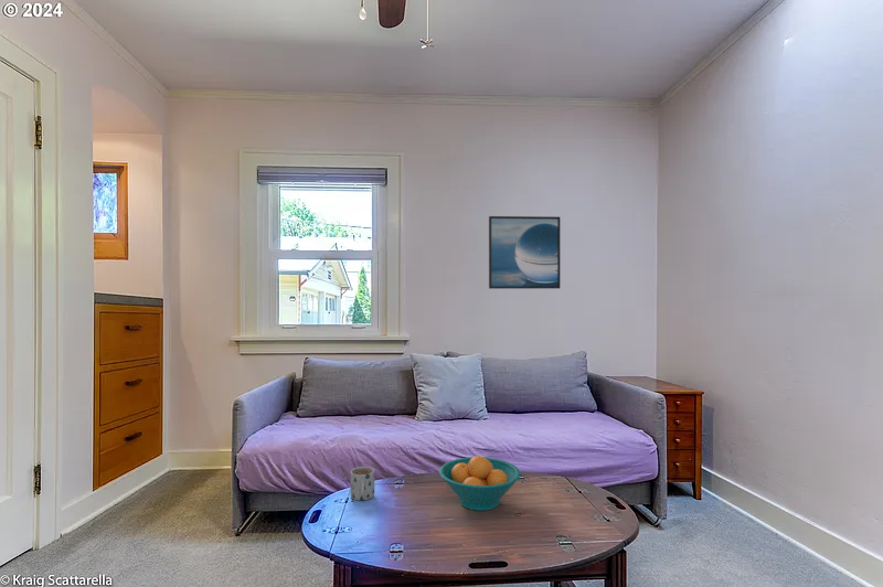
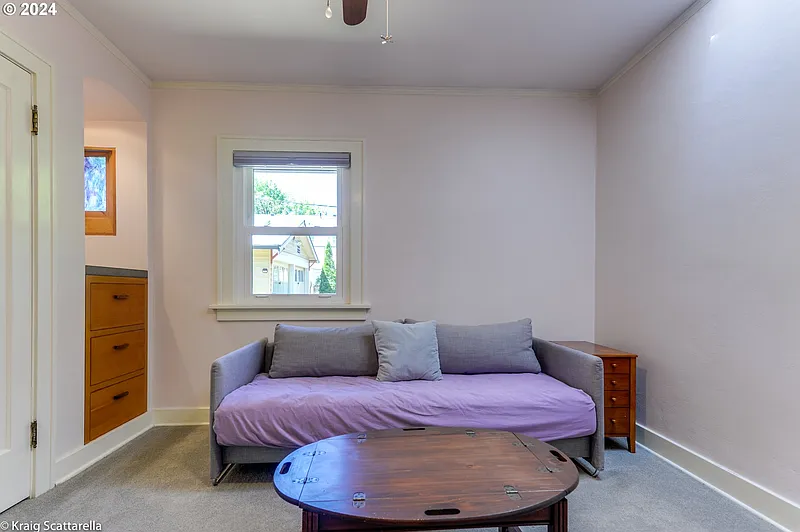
- fruit bowl (479, 479)
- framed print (524, 252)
- mug (362, 484)
